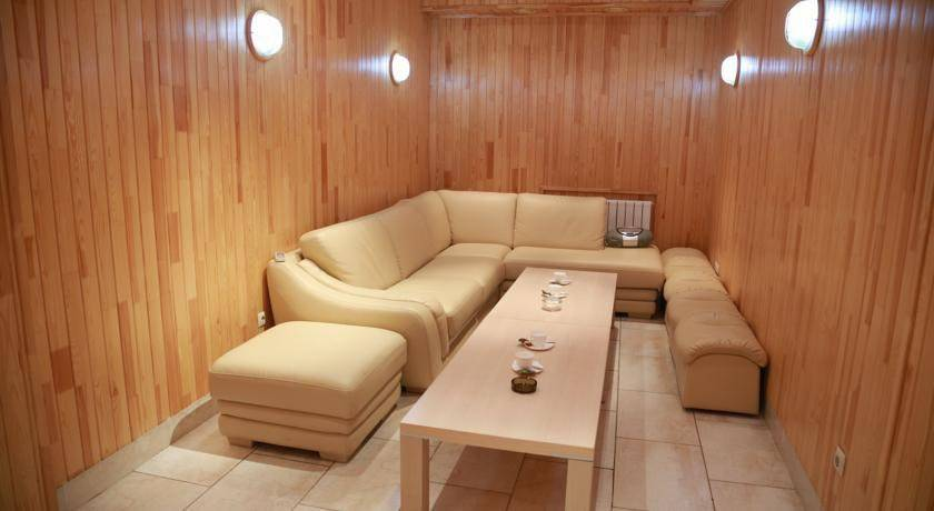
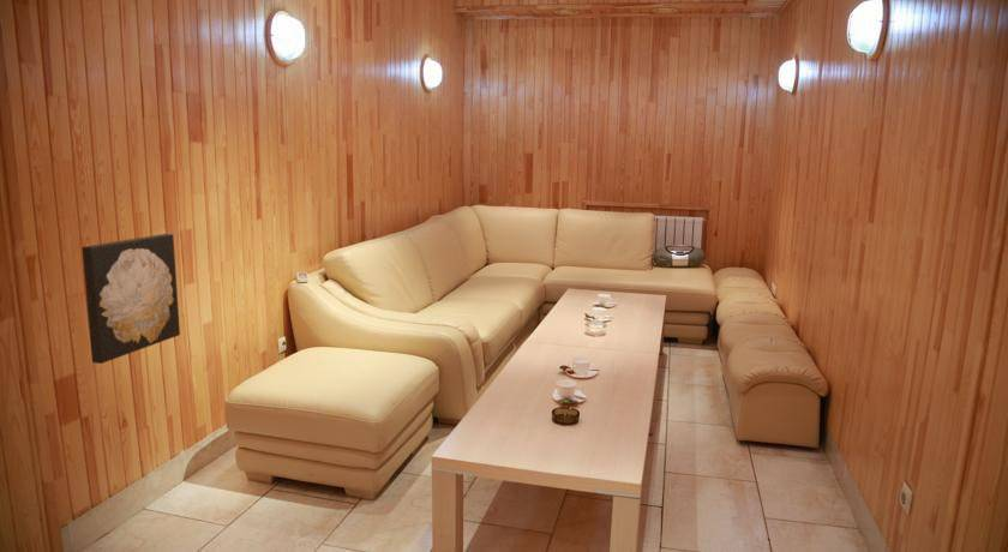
+ wall art (134, 294)
